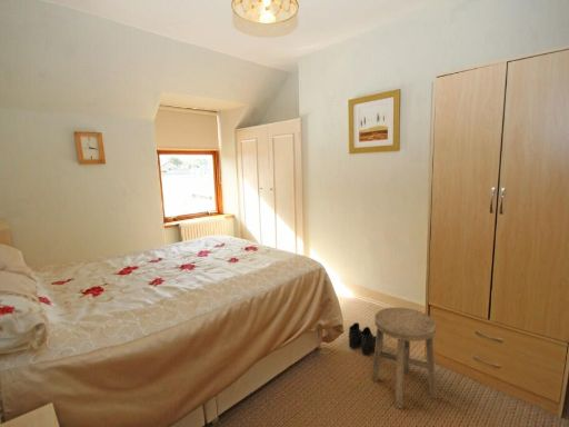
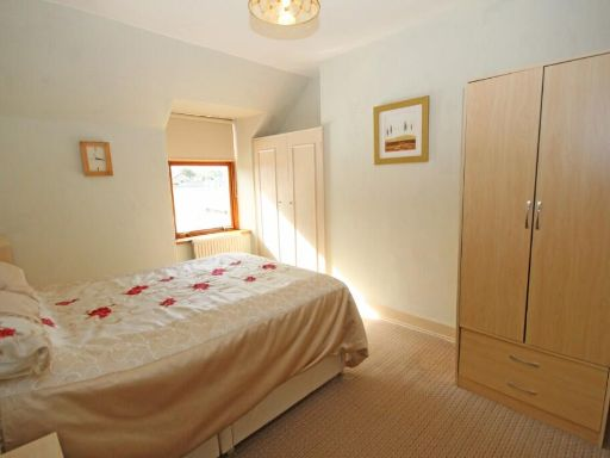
- stool (403, 354)
- boots (365, 334)
